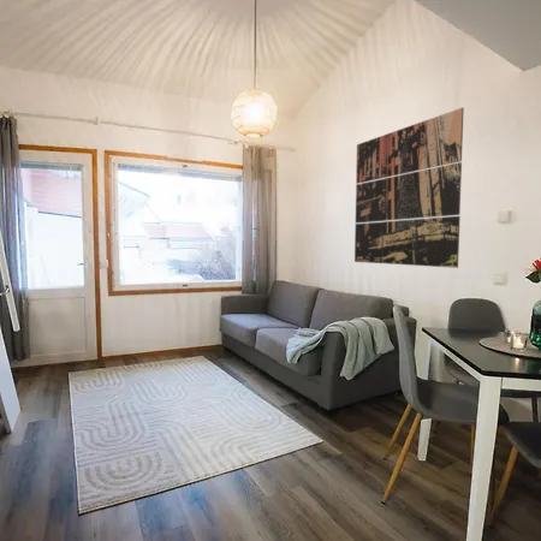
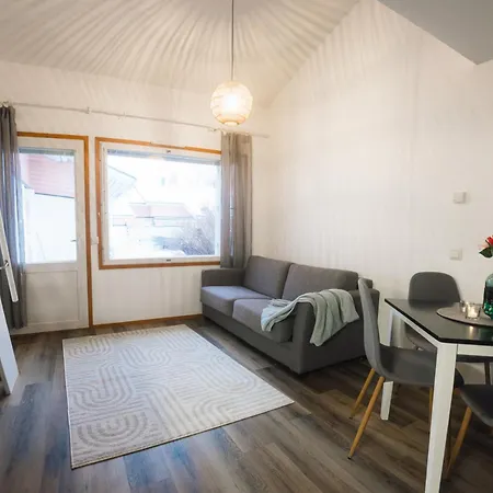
- wall art (399, 197)
